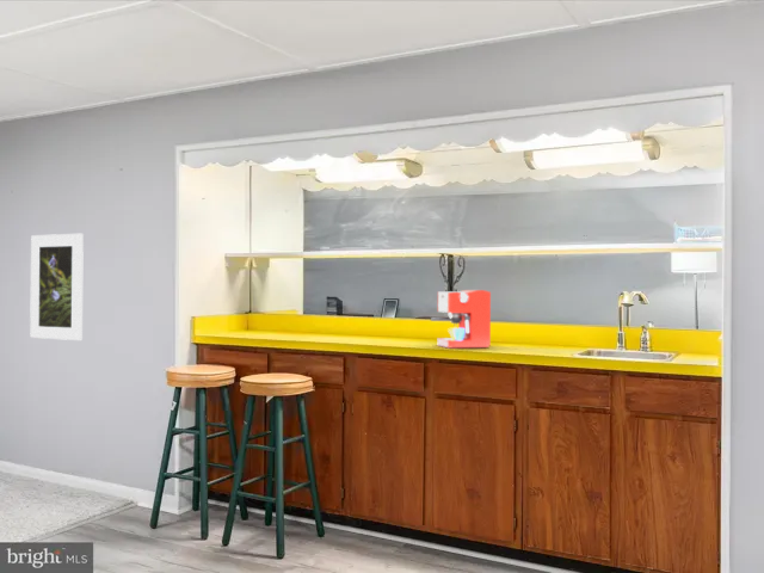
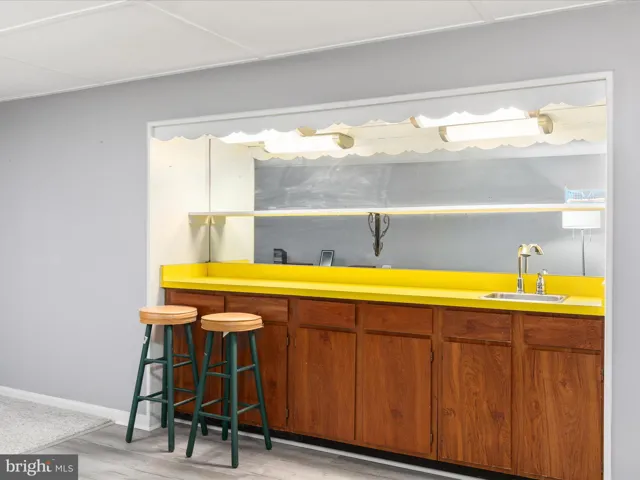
- coffee maker (463, 318)
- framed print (56, 286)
